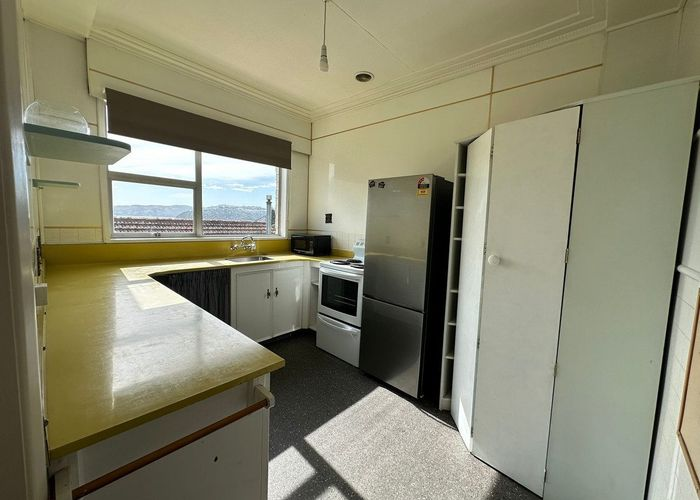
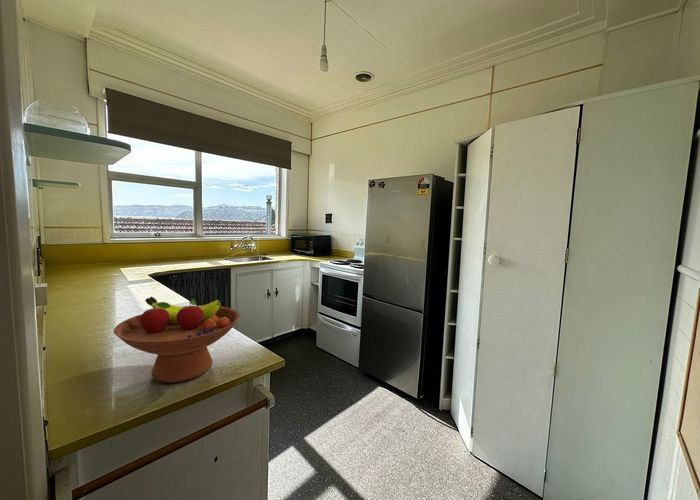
+ fruit bowl (182, 335)
